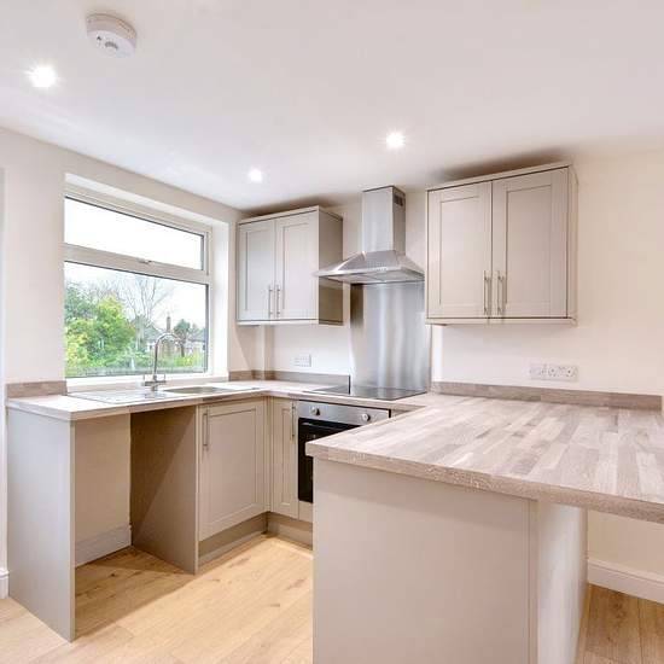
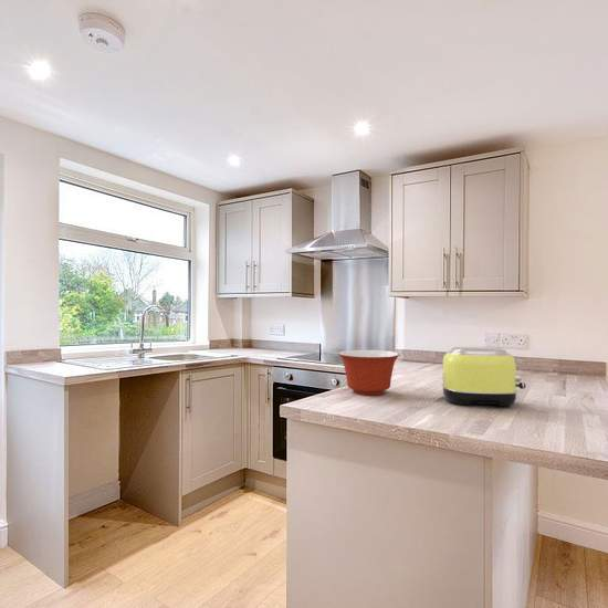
+ toaster (481, 375)
+ mixing bowl (368, 371)
